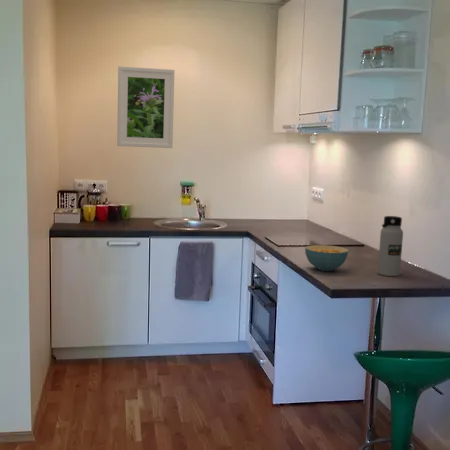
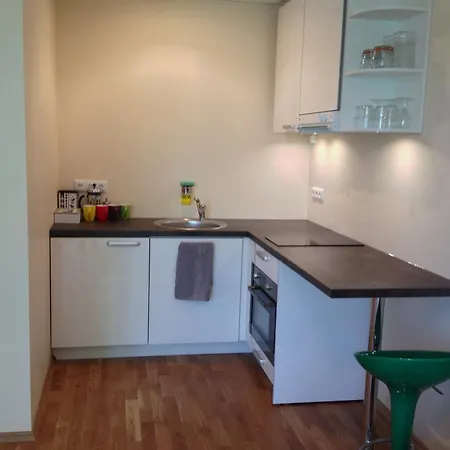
- water bottle (390, 245)
- cereal bowl (326, 259)
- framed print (145, 108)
